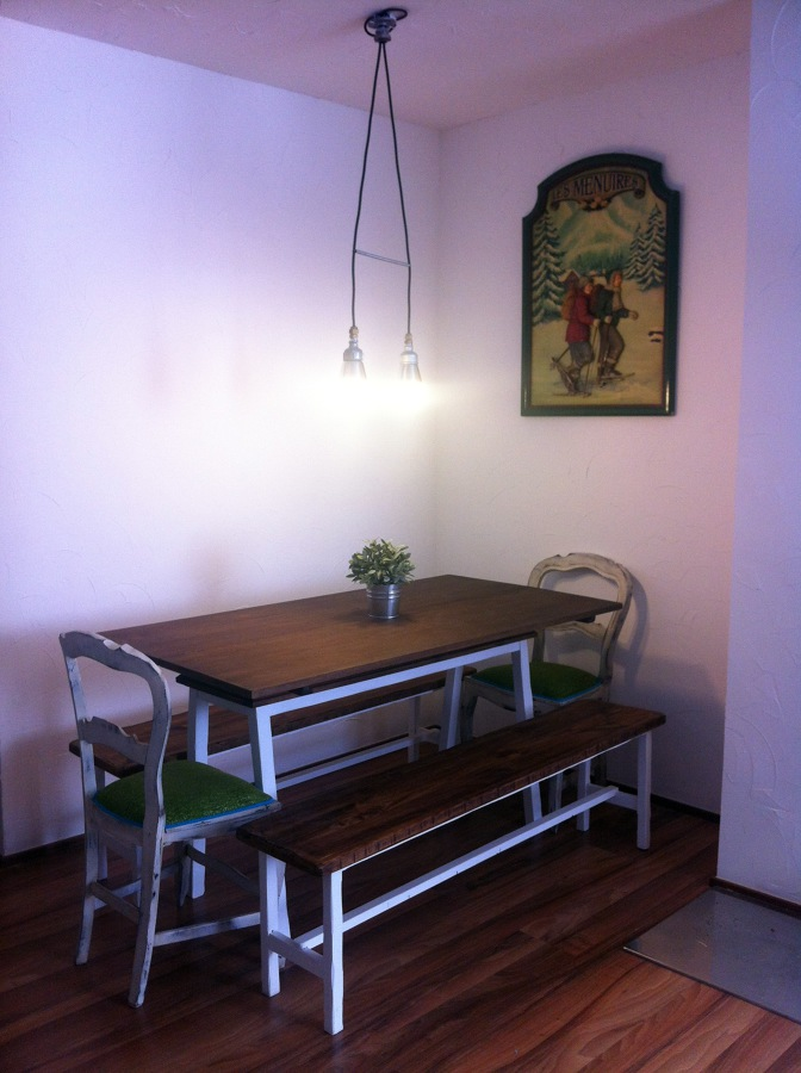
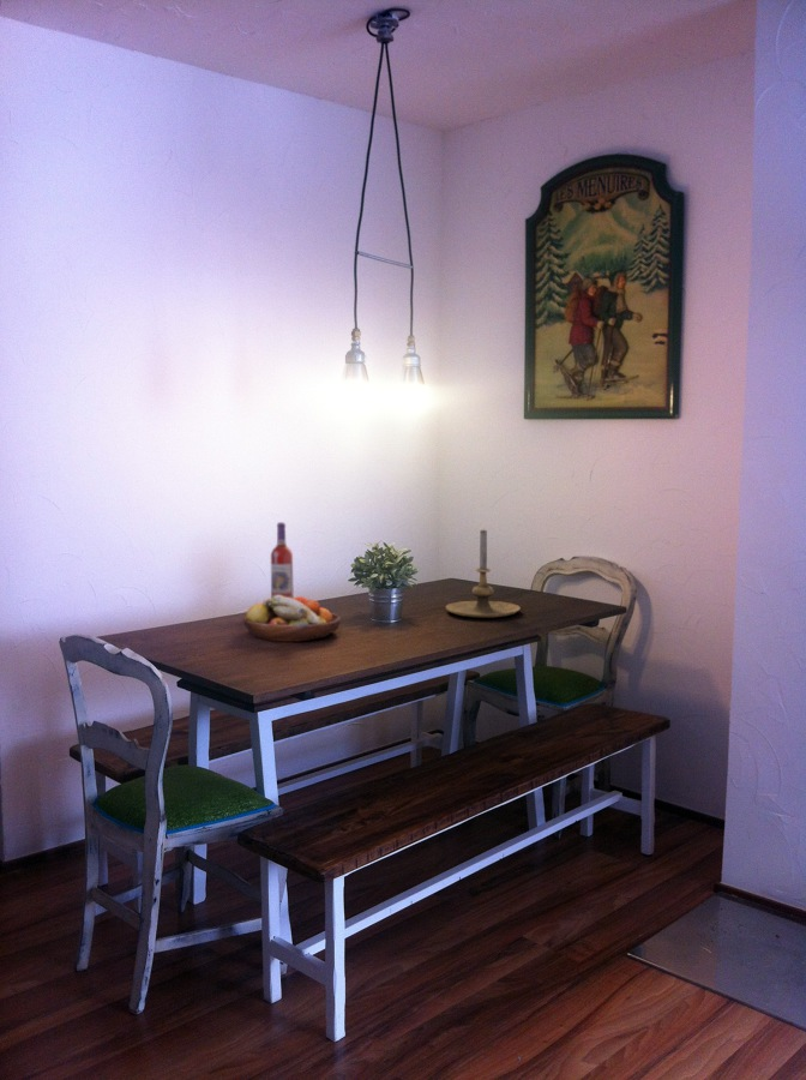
+ wine bottle (281, 566)
+ candle holder (482, 570)
+ fruit bowl (293, 613)
